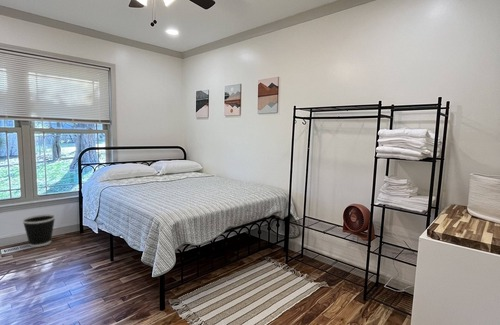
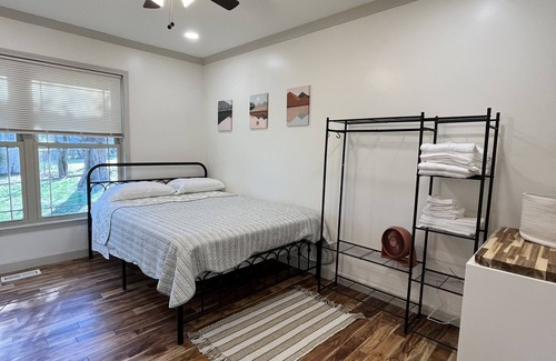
- wastebasket (39, 230)
